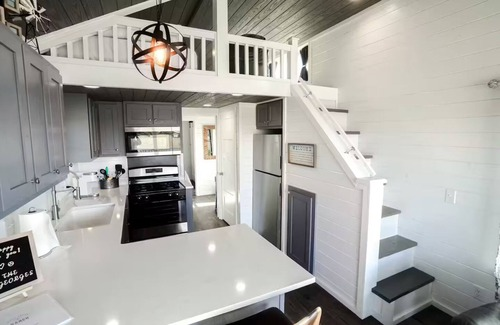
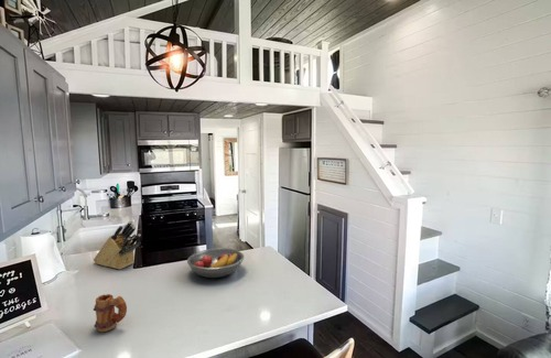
+ knife block (117, 242)
+ fruit bowl (216, 262)
+ mug (110, 312)
